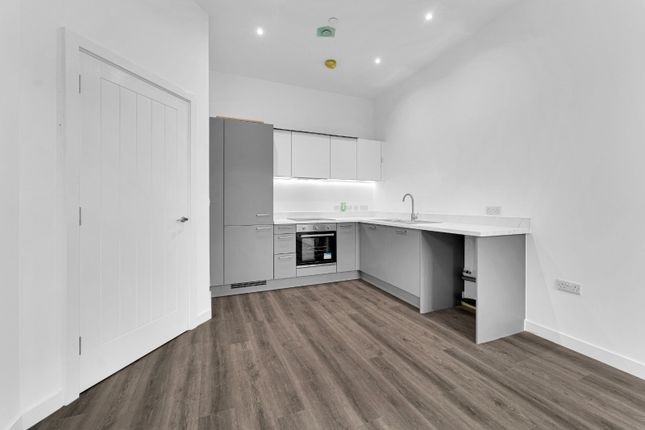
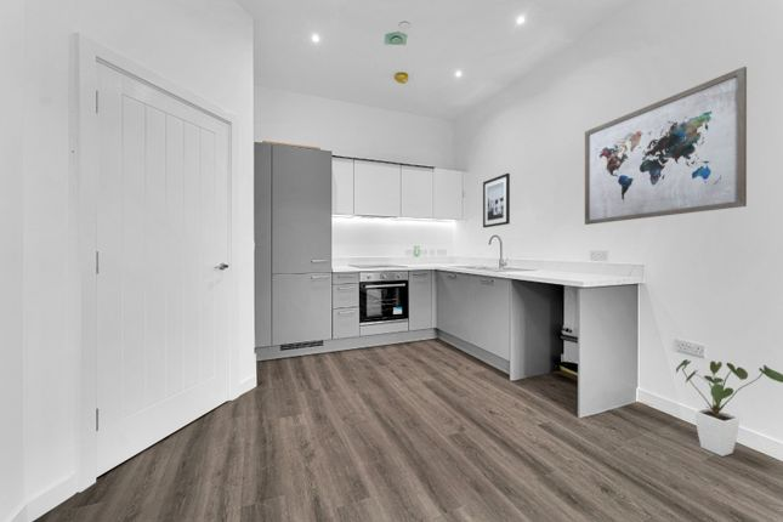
+ wall art (495, 202)
+ wall art (648, 161)
+ house plant (722, 407)
